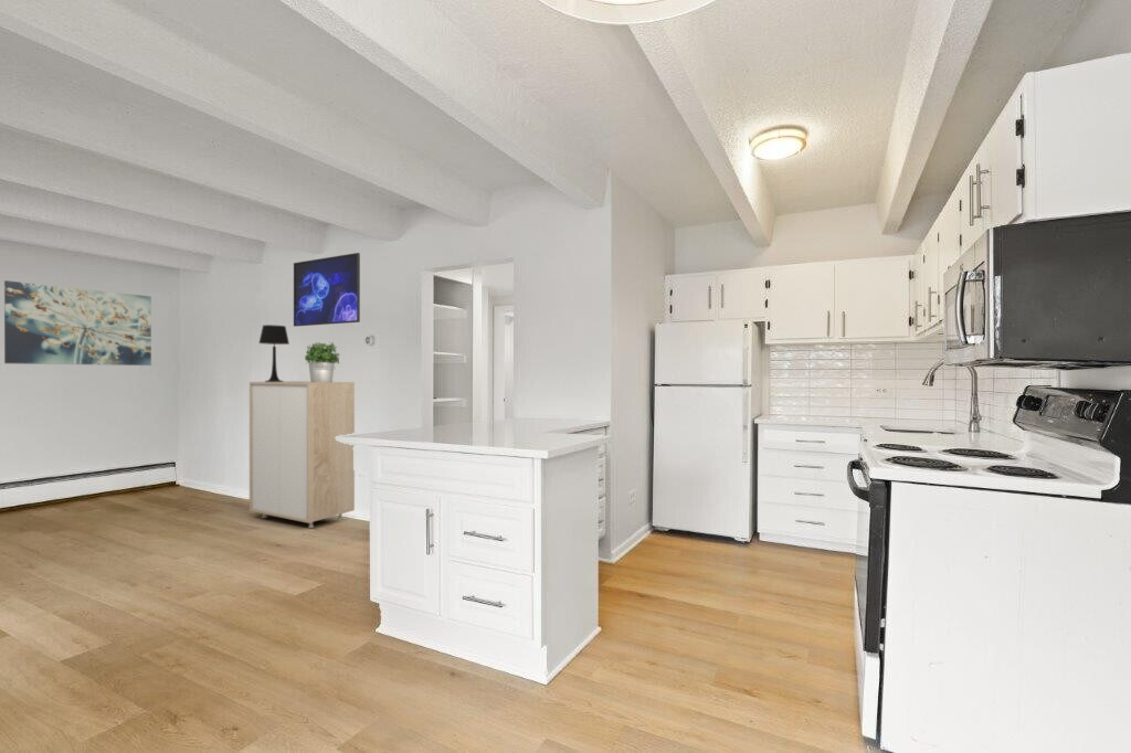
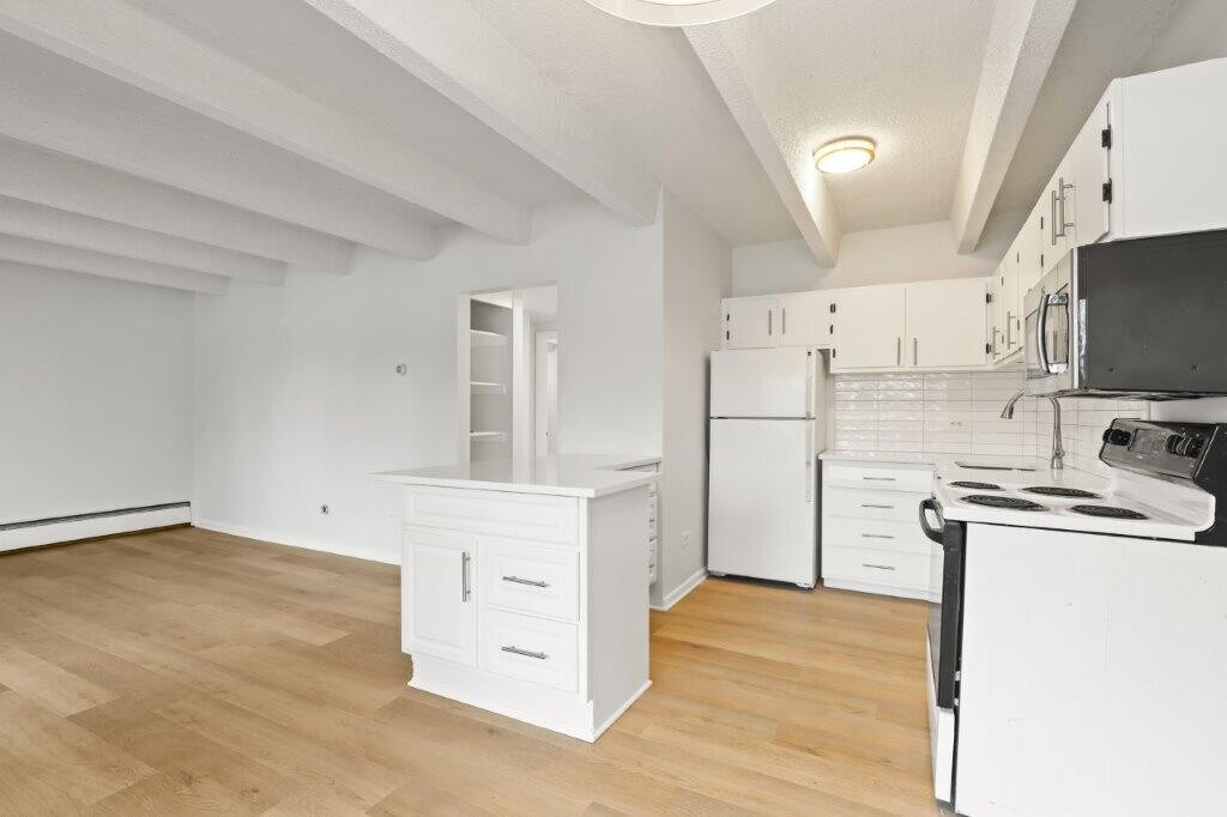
- storage cabinet (303, 449)
- potted plant (324, 361)
- table lamp (274, 353)
- wall art (84, 327)
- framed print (325, 290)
